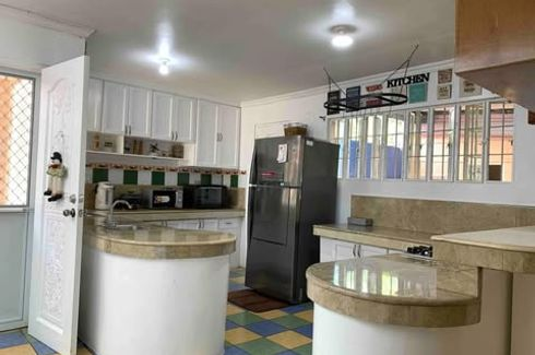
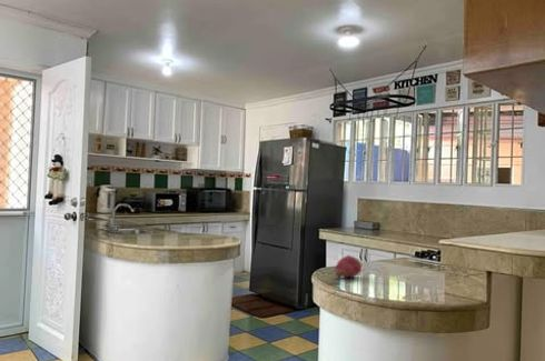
+ fruit (347, 265)
